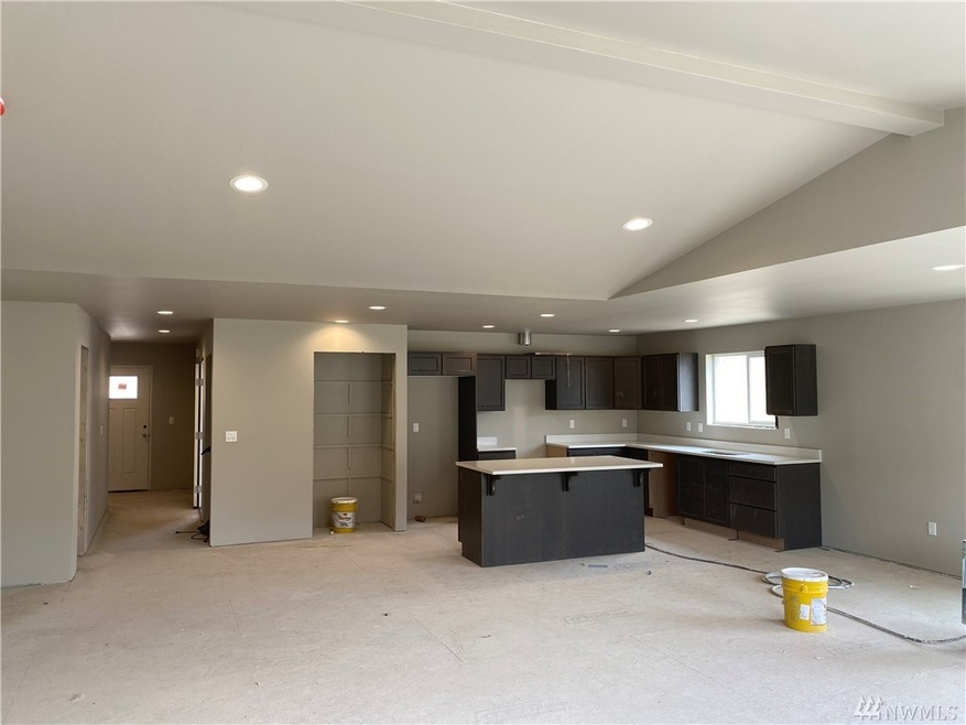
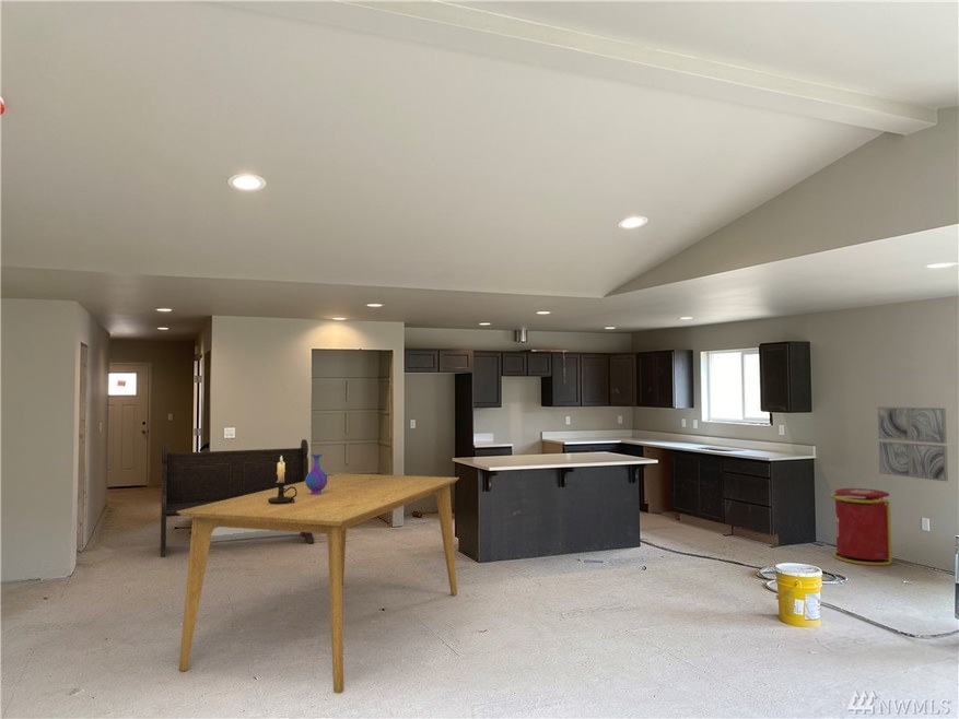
+ dining table (339, 558)
+ trash can (863, 524)
+ candle holder (283, 478)
+ vase (316, 473)
+ wall art (910, 443)
+ bench (238, 493)
